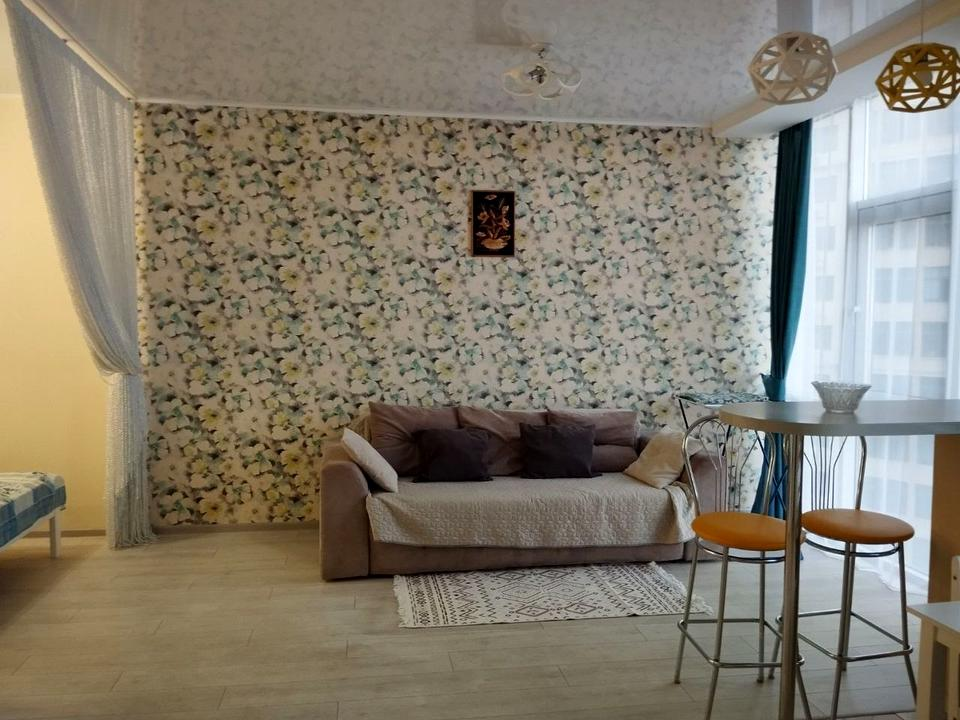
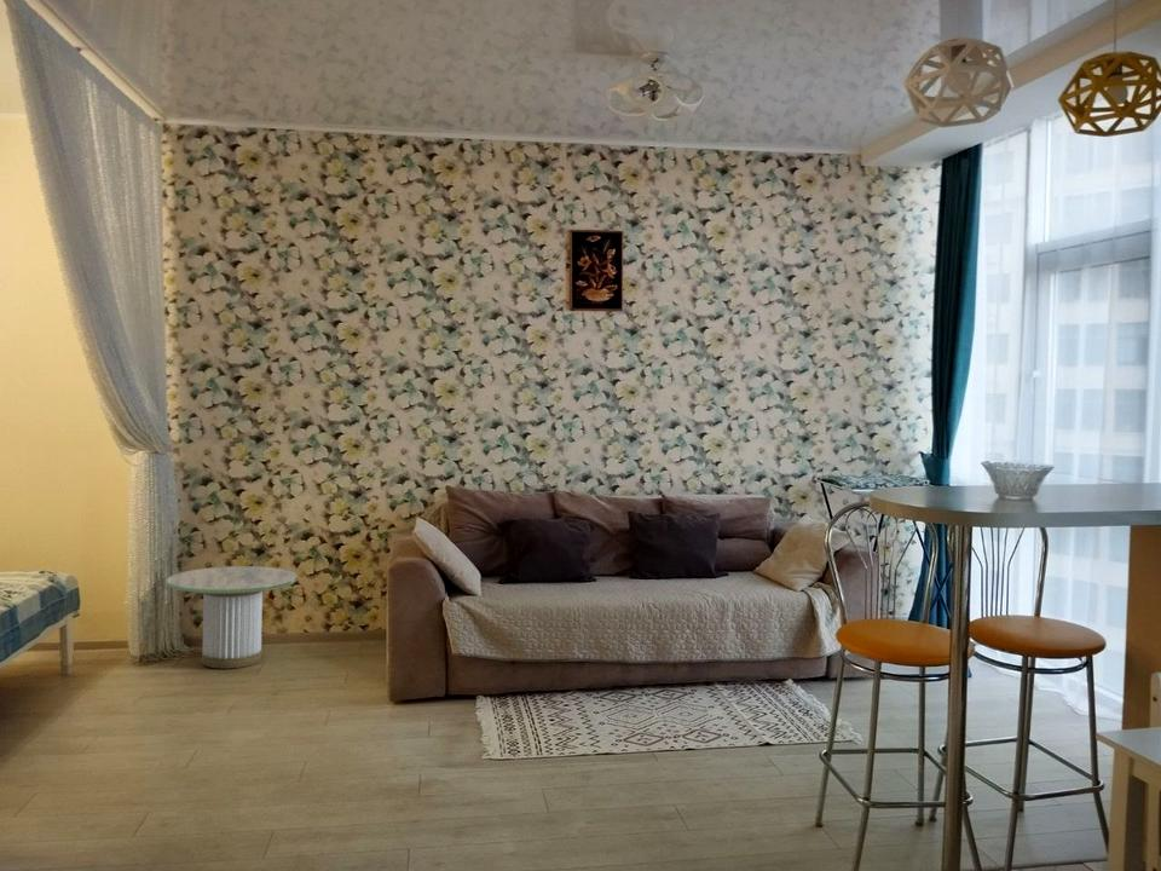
+ side table (232, 618)
